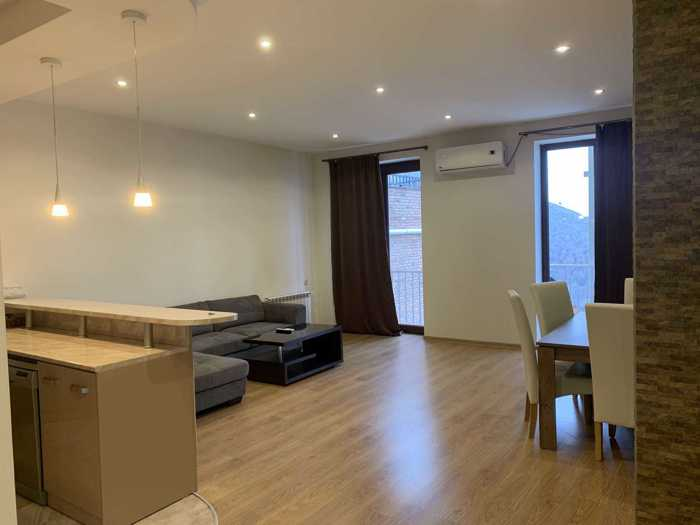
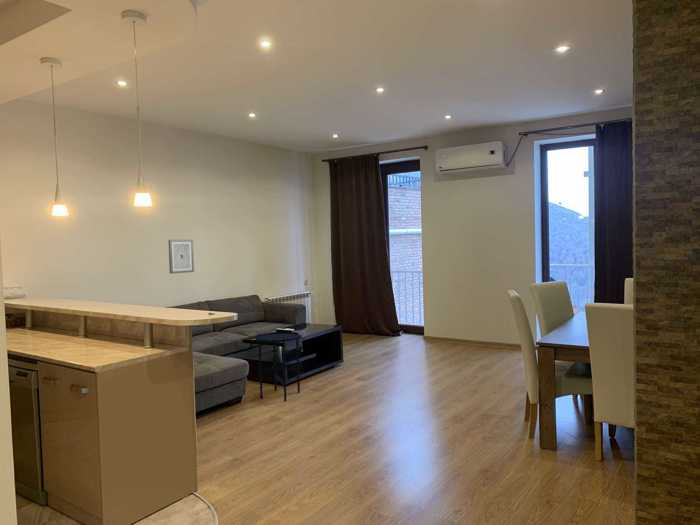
+ side table (279, 365)
+ wall art (181, 256)
